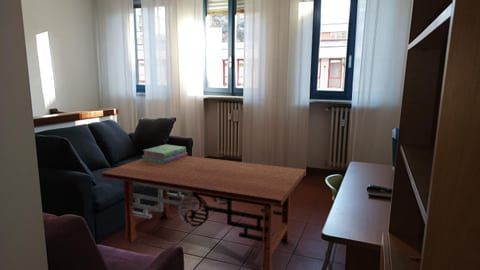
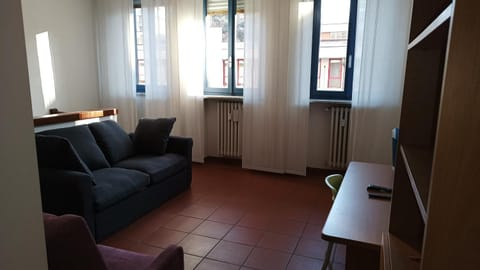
- stack of books (165, 153)
- coffee table (206, 206)
